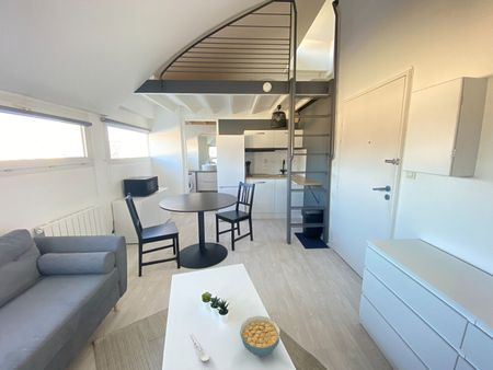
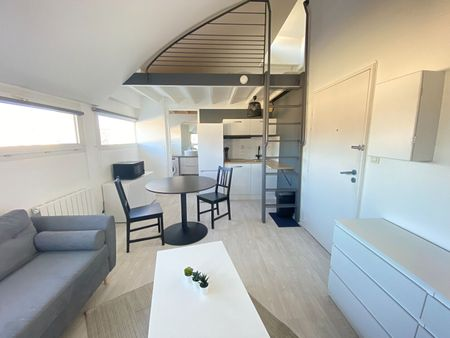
- spoon (198, 346)
- cereal bowl (260, 339)
